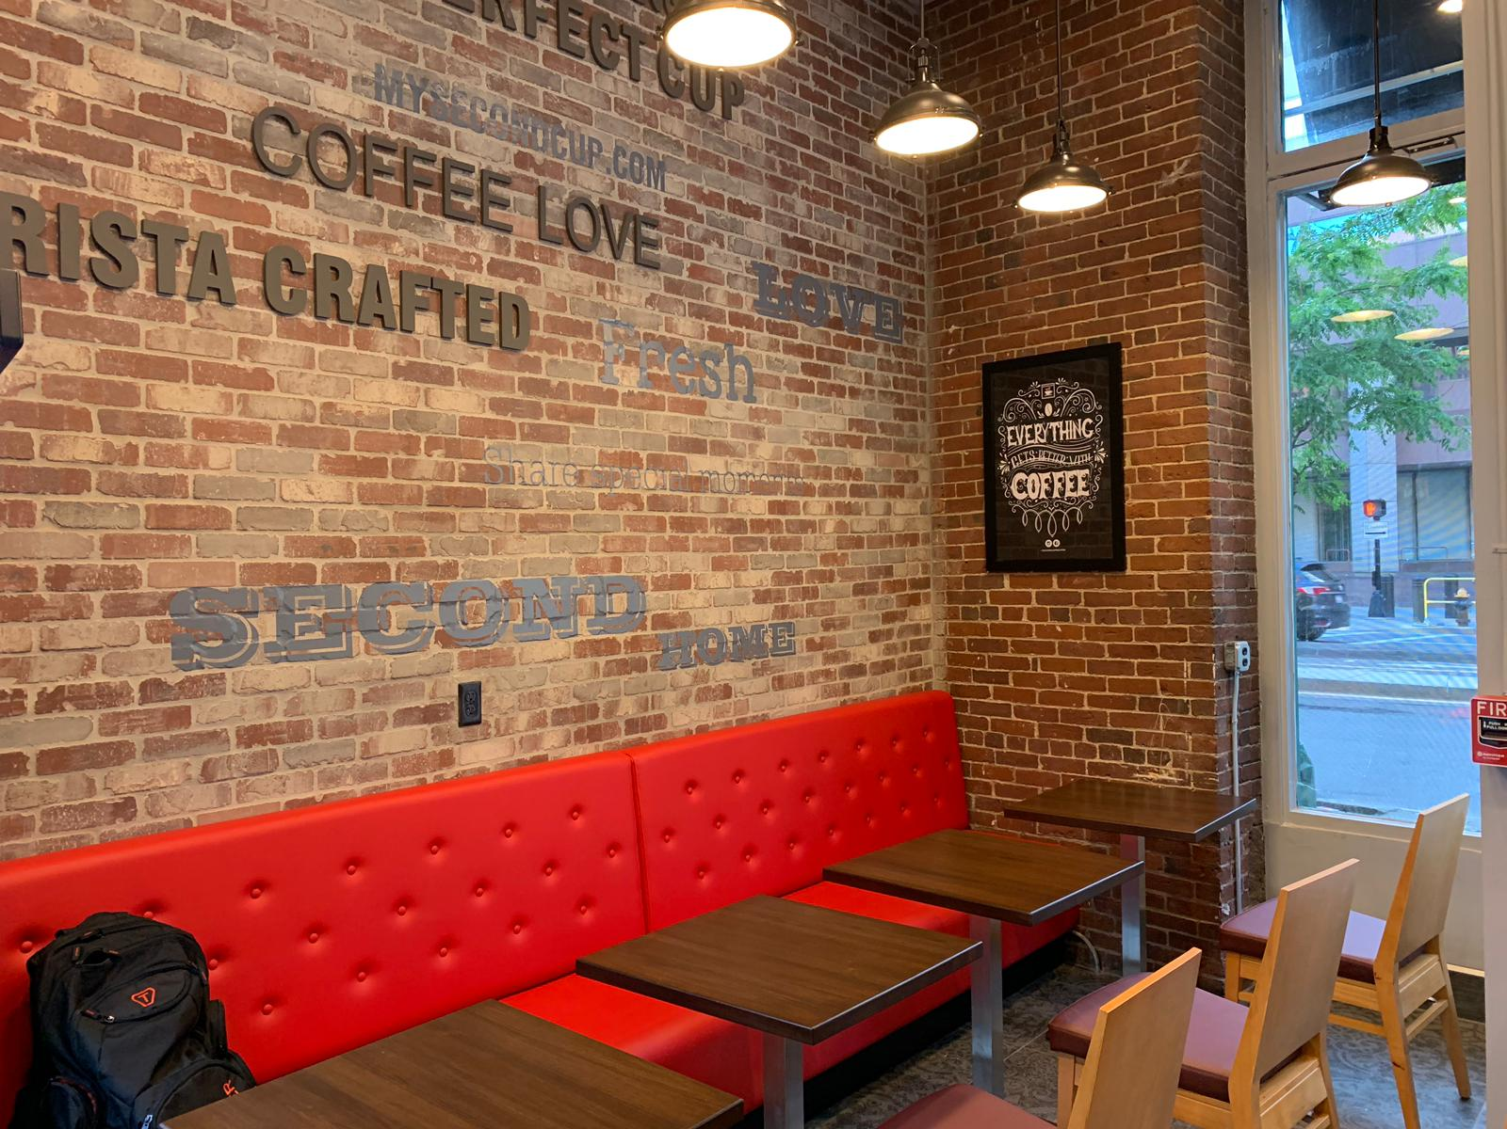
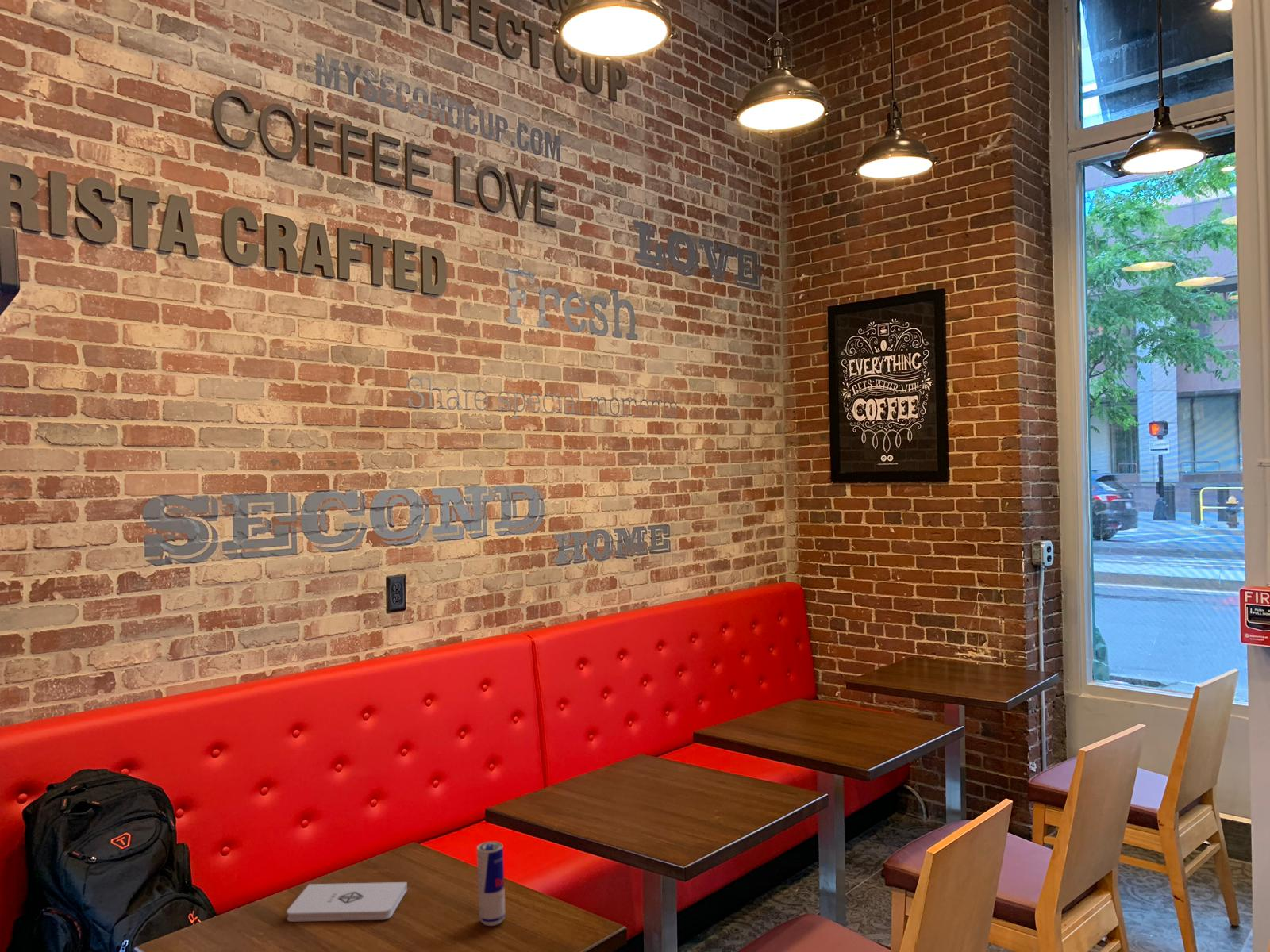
+ notepad (348, 901)
+ beverage can (491, 883)
